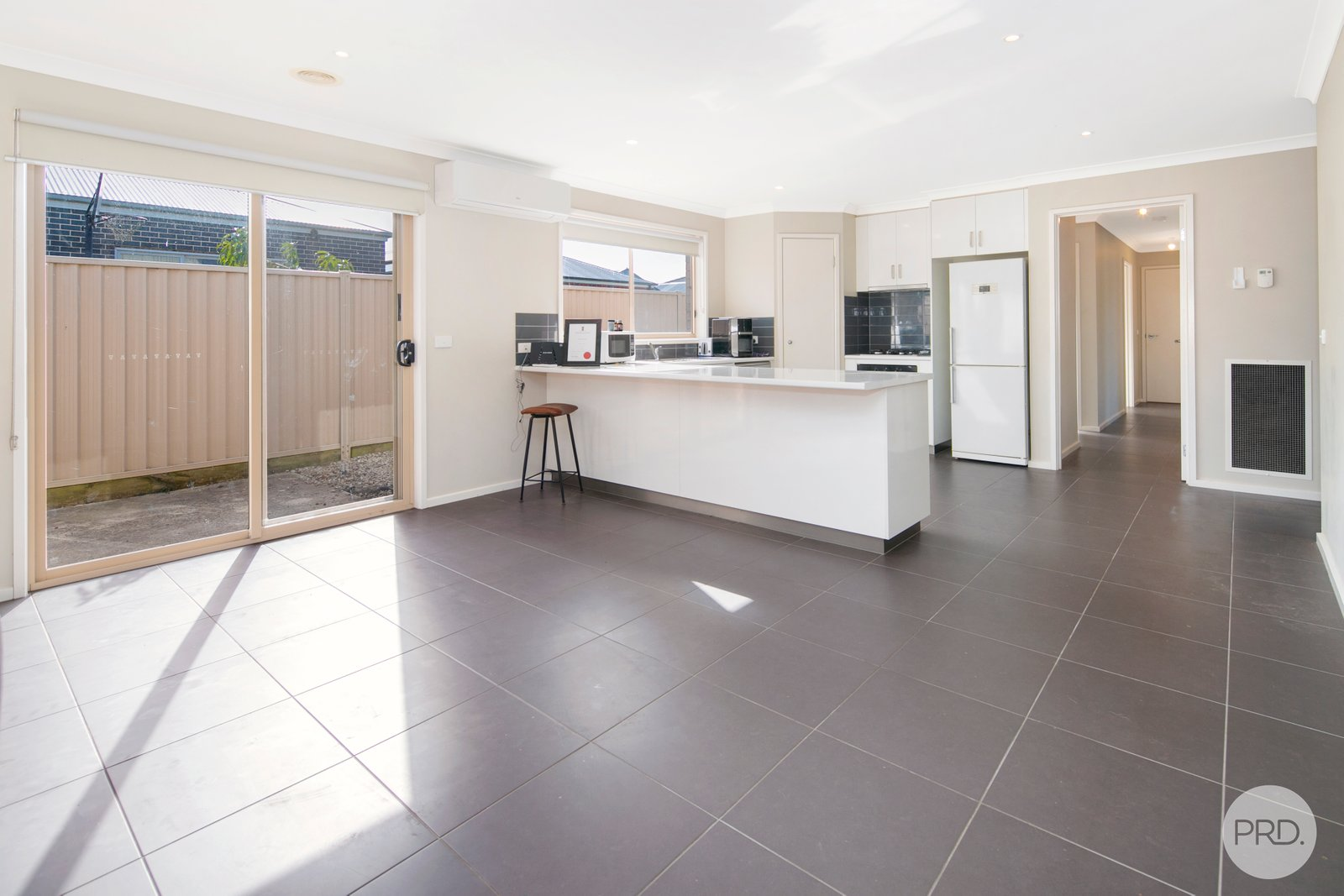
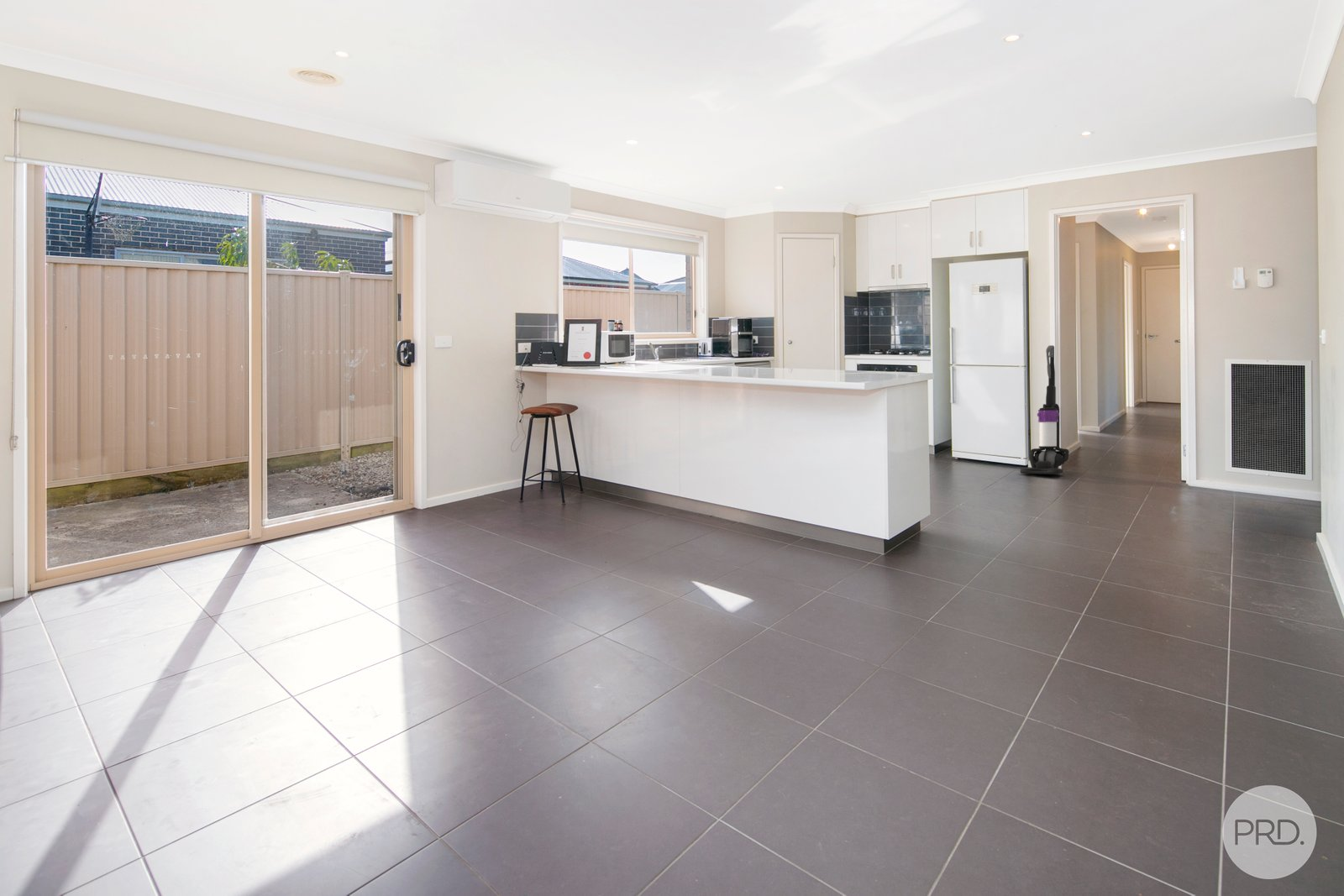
+ vacuum cleaner (1046, 408)
